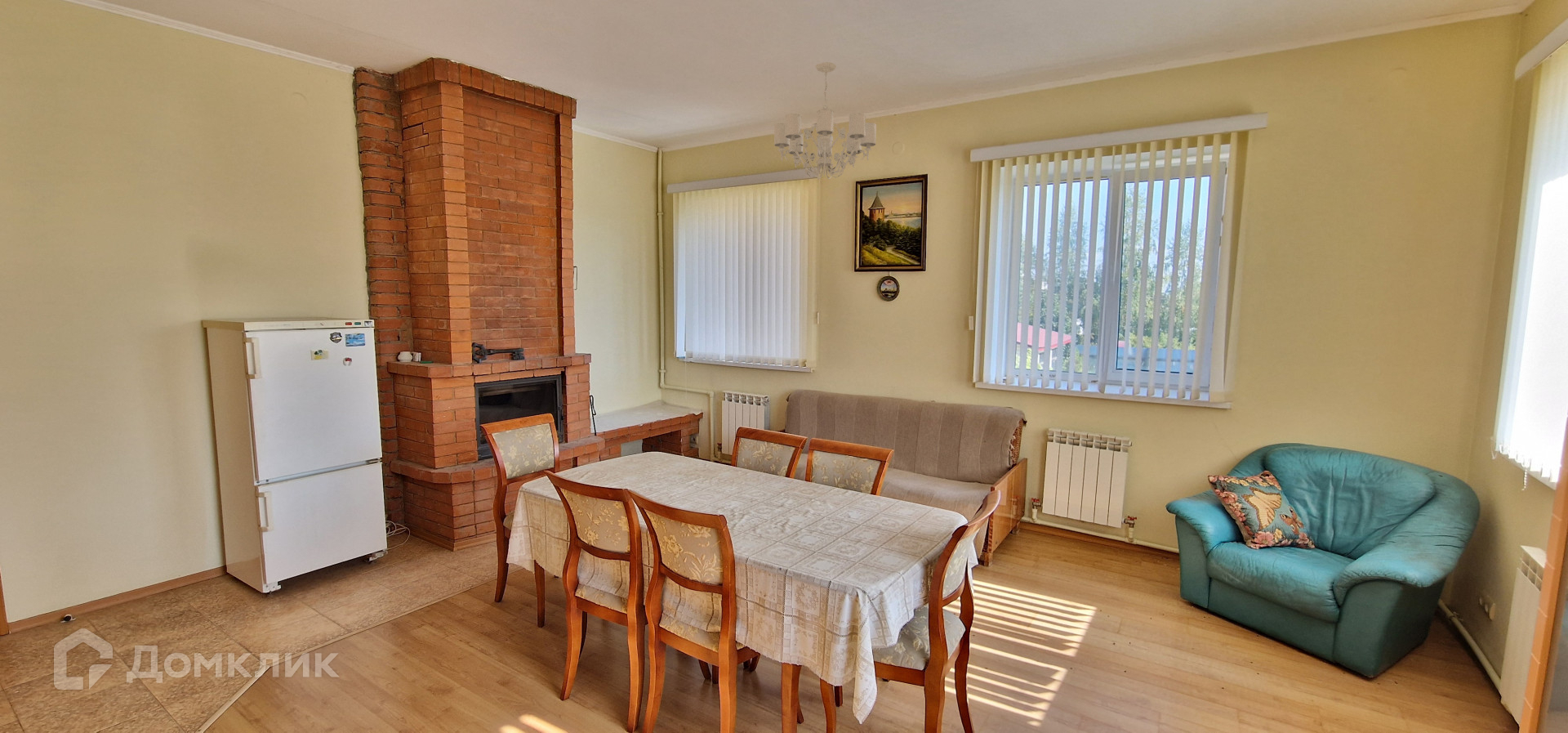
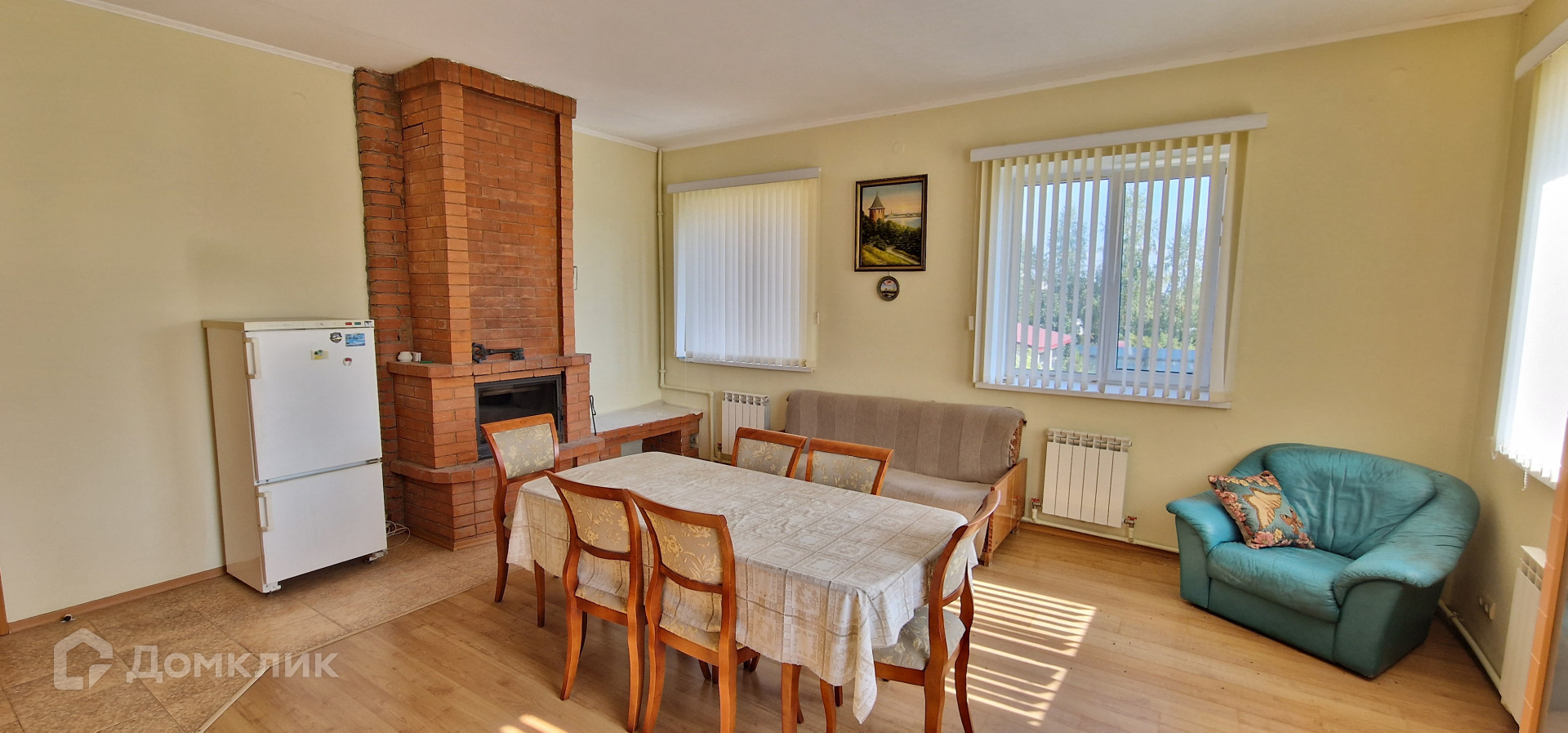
- chandelier (825, 122)
